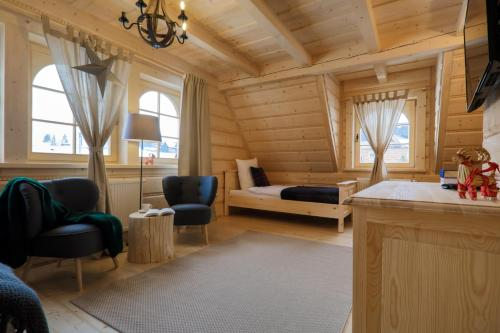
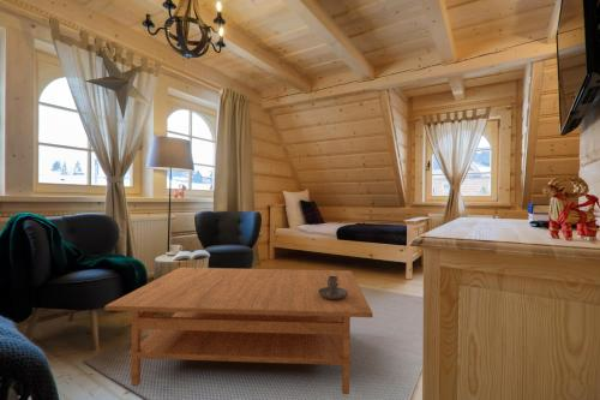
+ coffee table (252, 320)
+ candle holder (331, 285)
